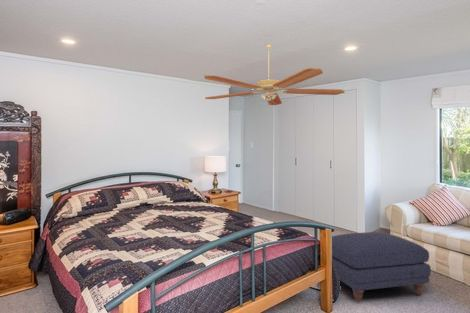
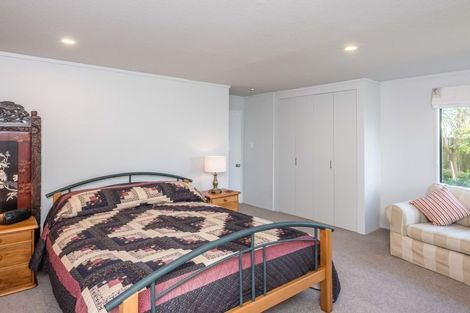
- ottoman (372, 262)
- ceiling fan (268, 73)
